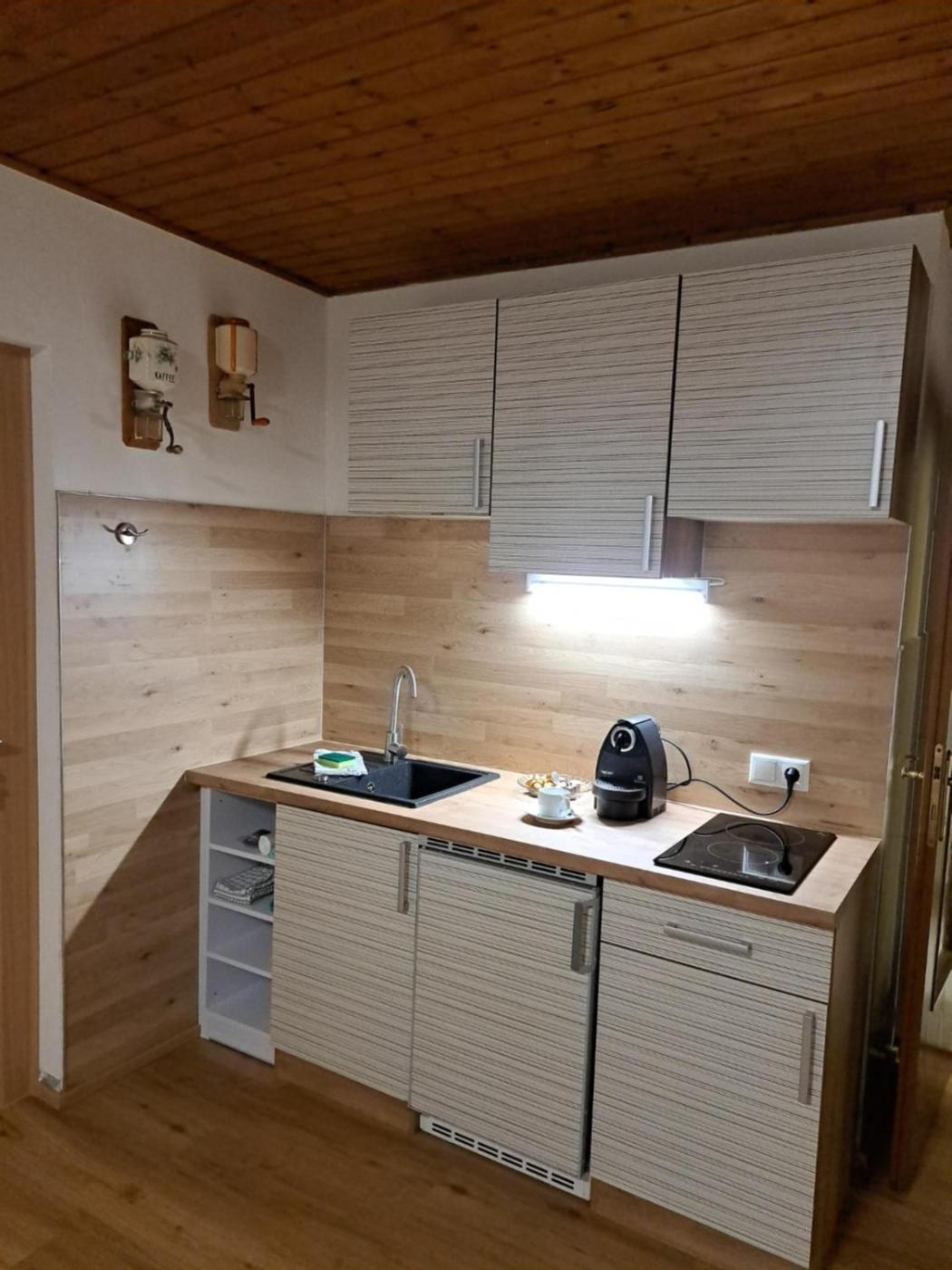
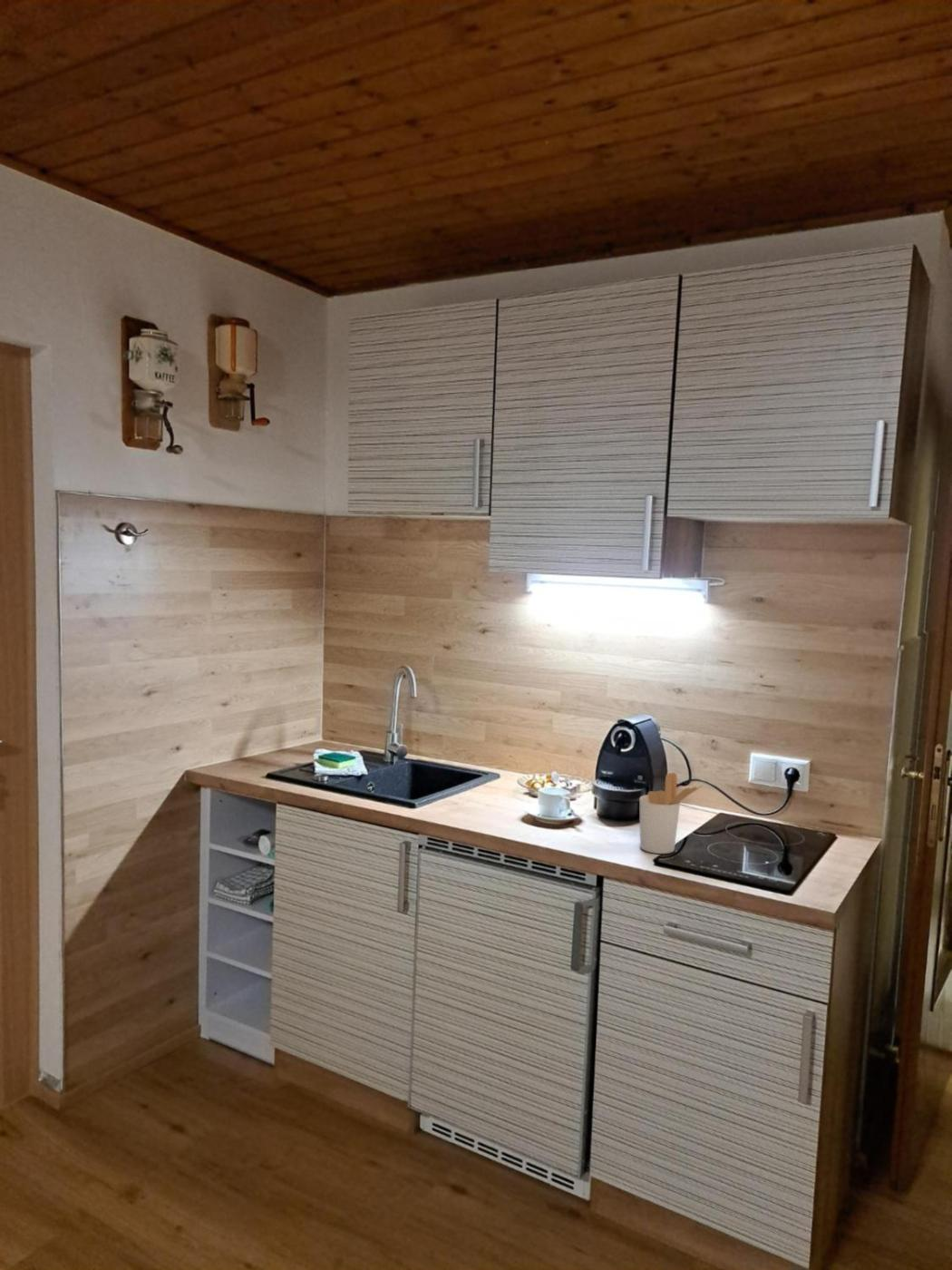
+ utensil holder (668, 814)
